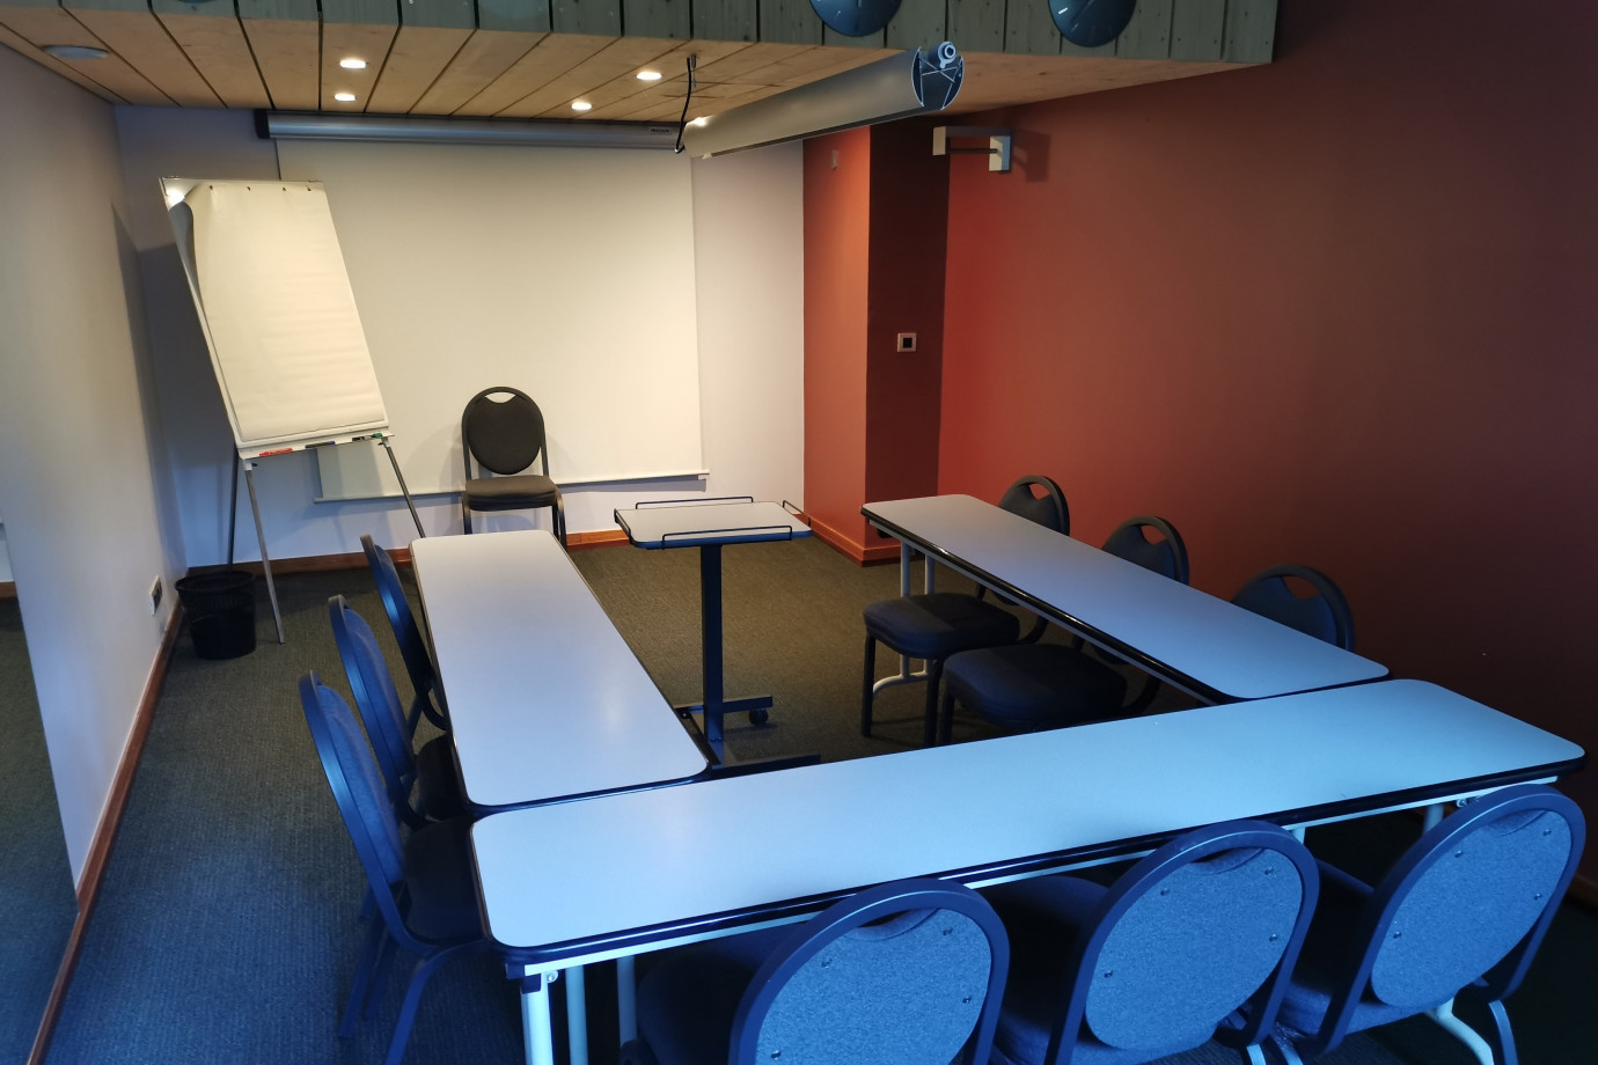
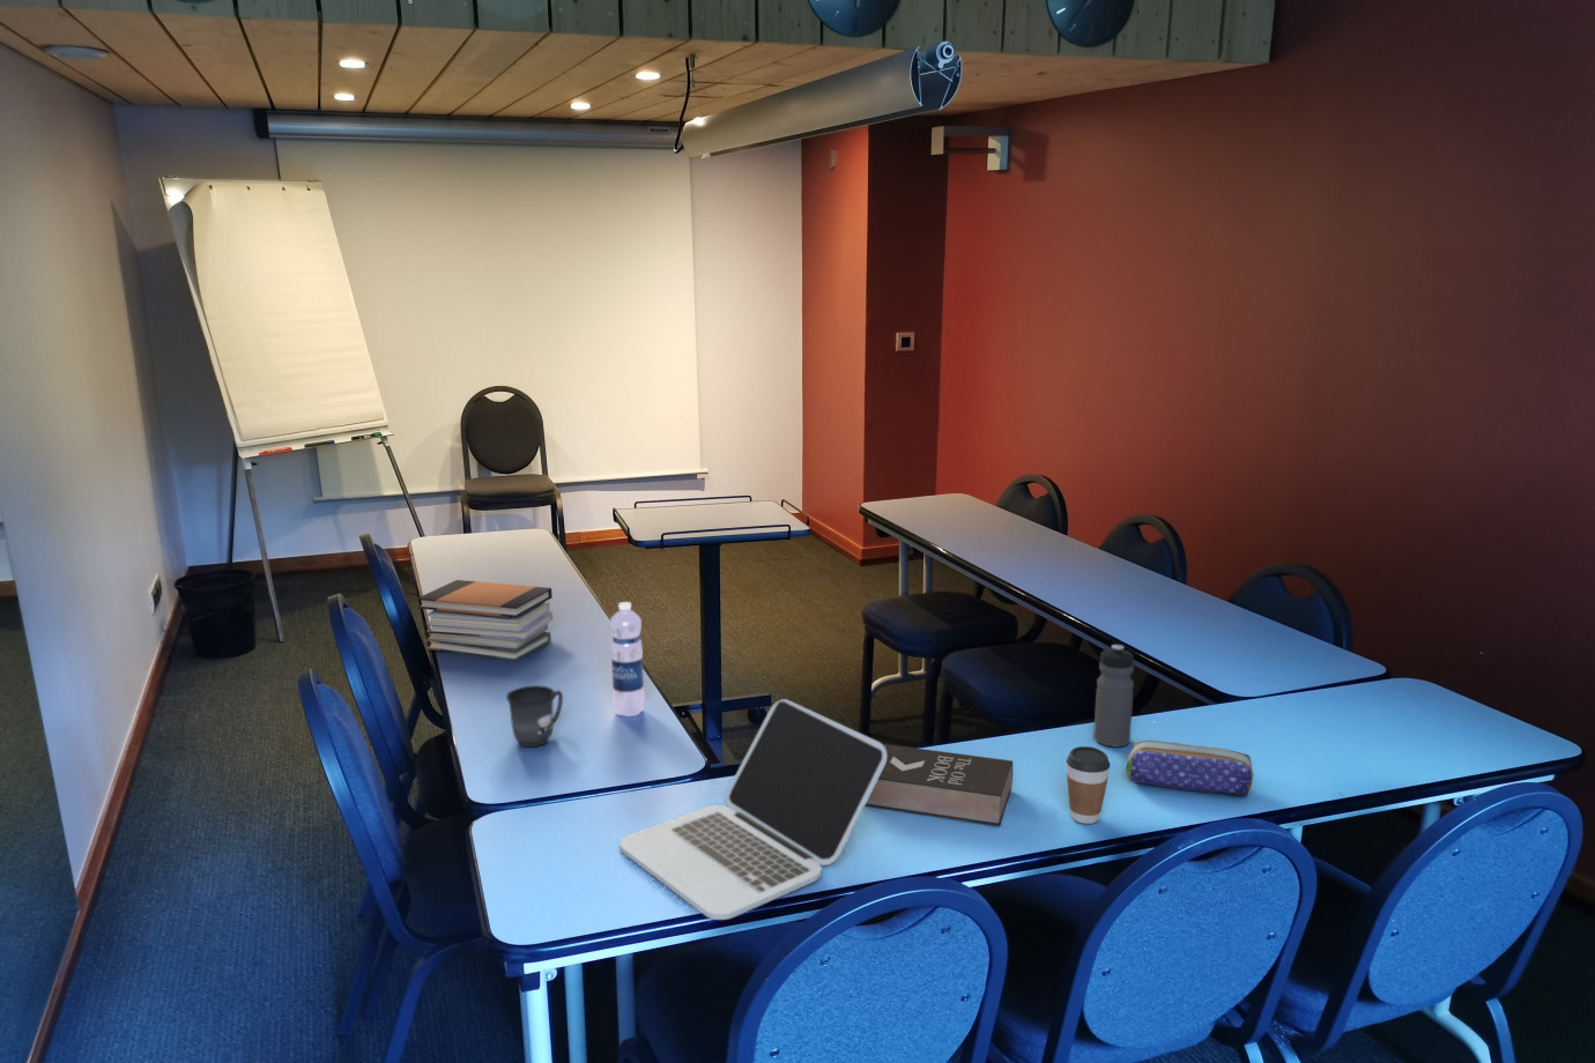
+ mug (539, 714)
+ coffee cup (1086, 785)
+ laptop (750, 797)
+ book (939, 782)
+ water bottle (1114, 693)
+ pencil case (1188, 765)
+ water bottle (627, 657)
+ book stack (488, 619)
